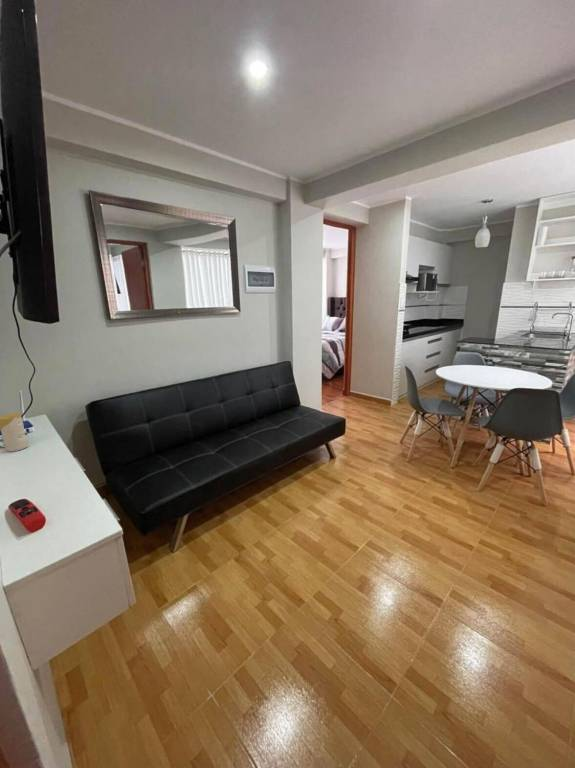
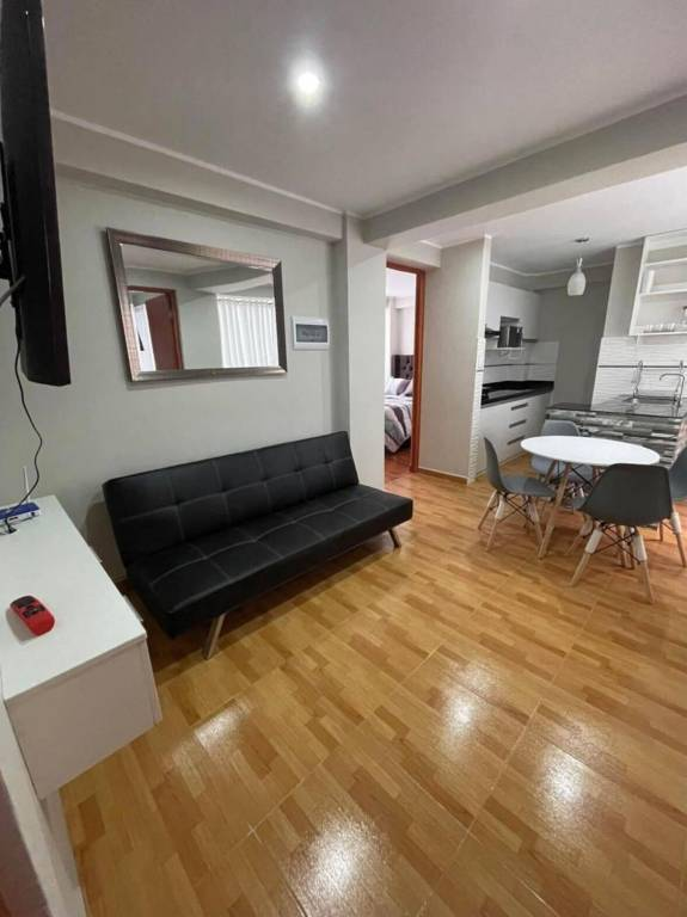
- candle (13, 432)
